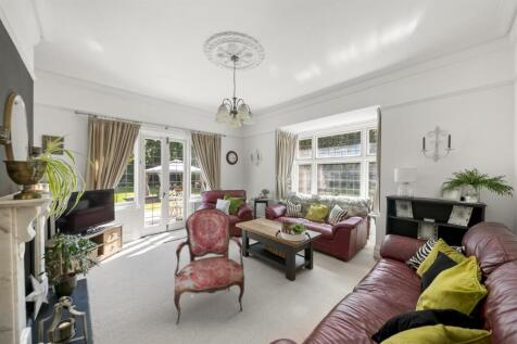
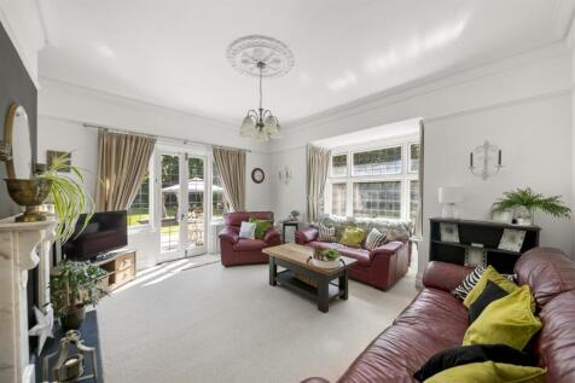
- armchair (212, 257)
